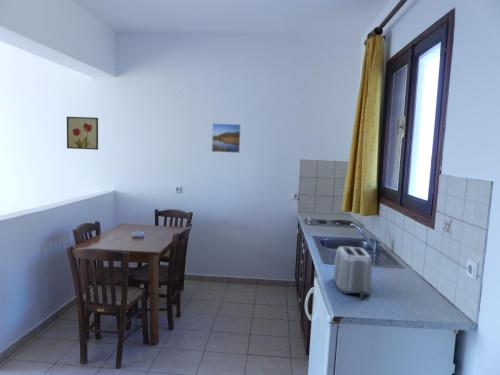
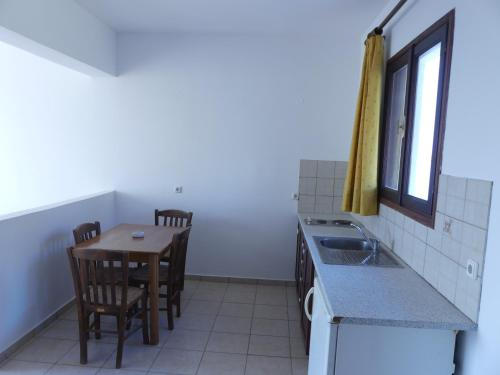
- toaster (352, 269)
- wall art (82, 133)
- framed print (226, 138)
